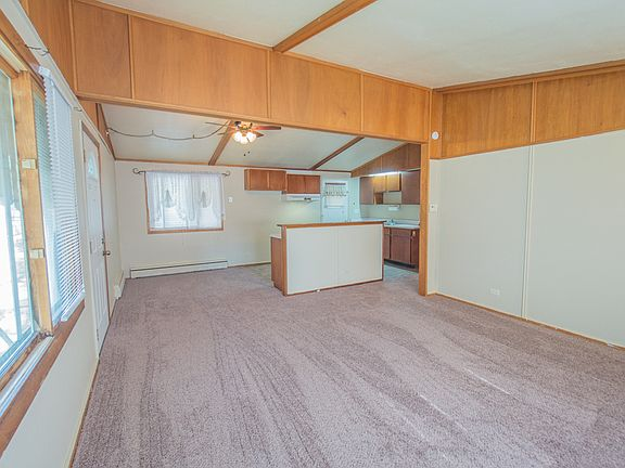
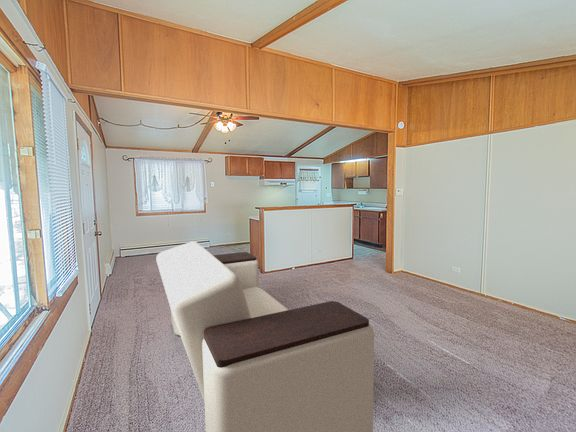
+ sofa (232, 309)
